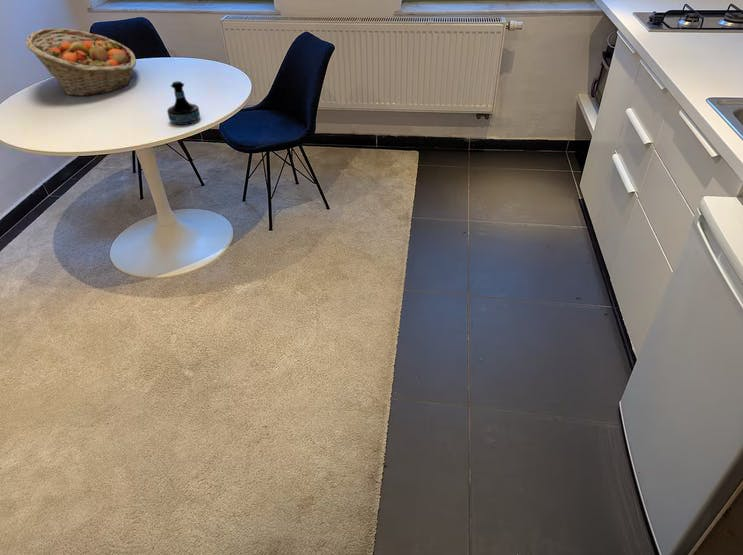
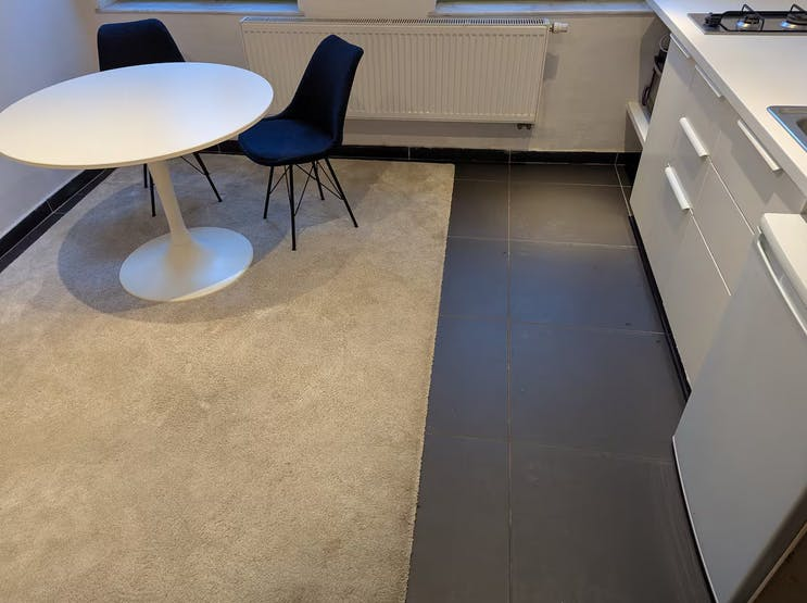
- tequila bottle (181, 101)
- fruit basket (85, 58)
